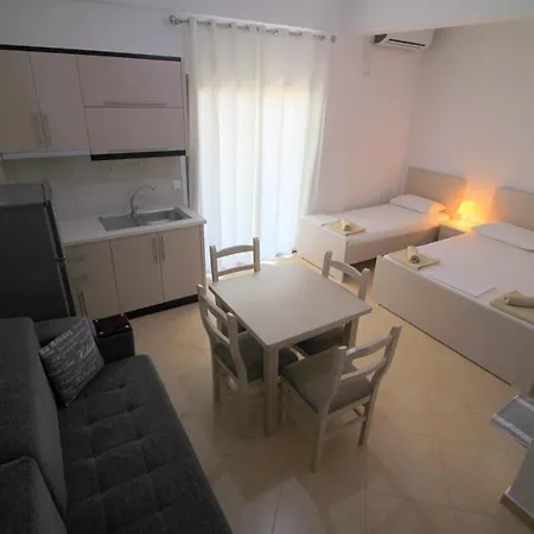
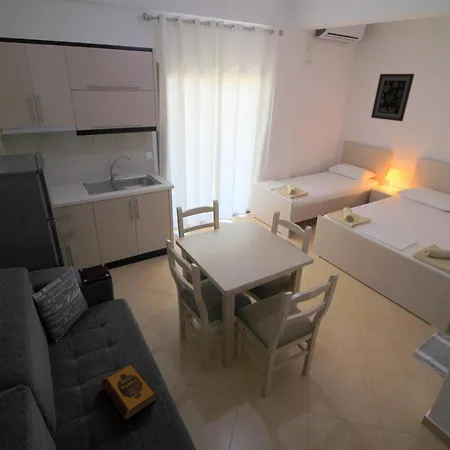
+ hardback book (128, 390)
+ wall art (391, 97)
